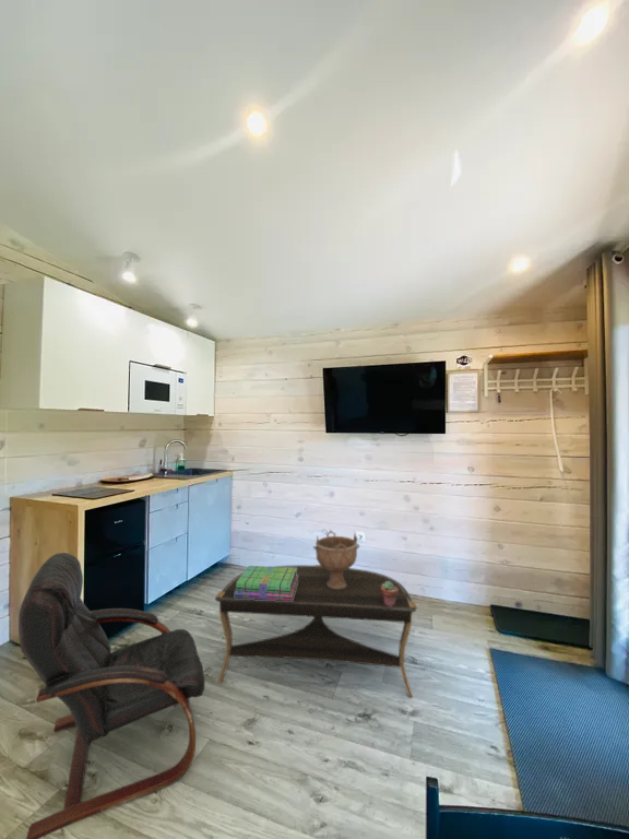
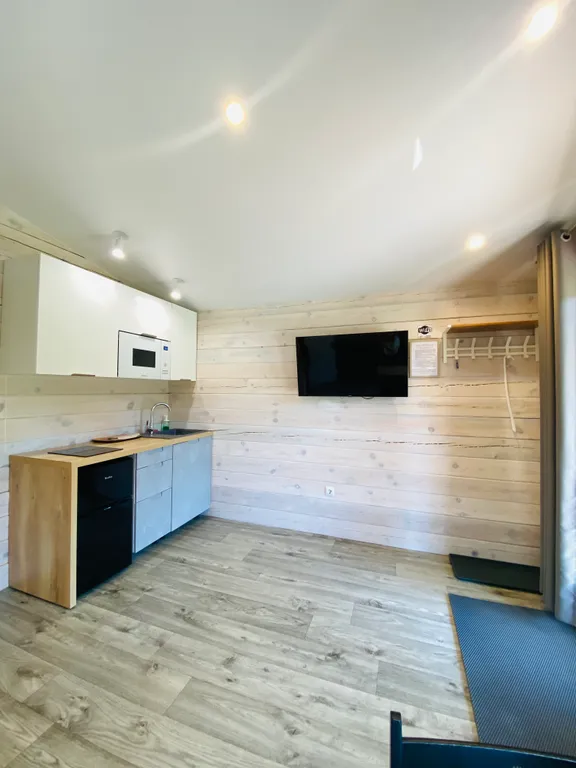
- decorative bowl (335, 559)
- stack of books (268, 581)
- coffee table (316, 622)
- potted succulent (389, 592)
- armchair (123, 648)
